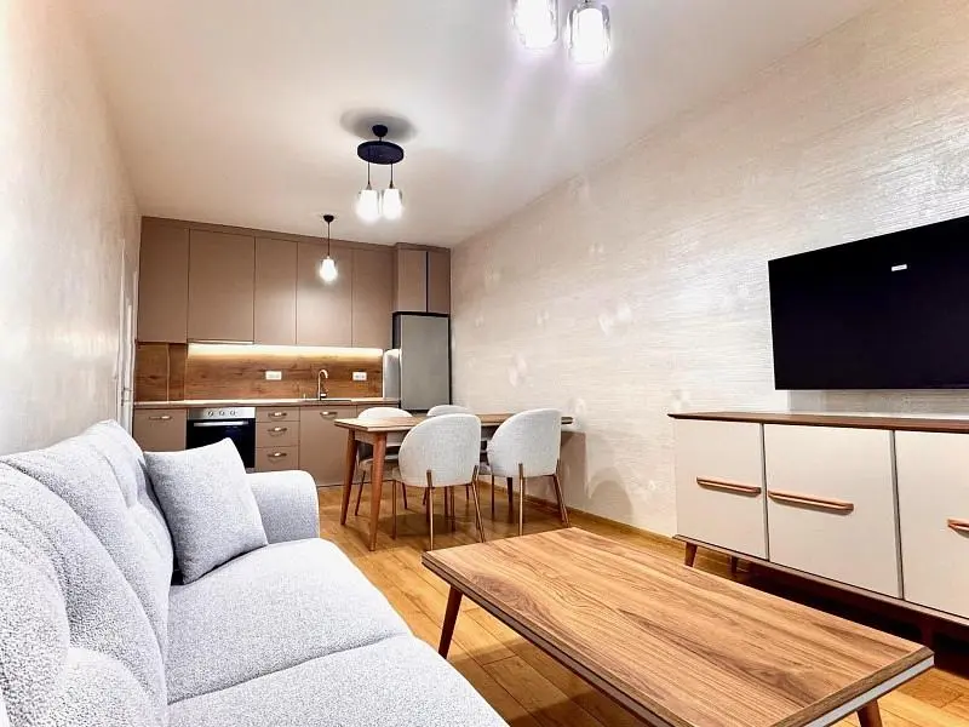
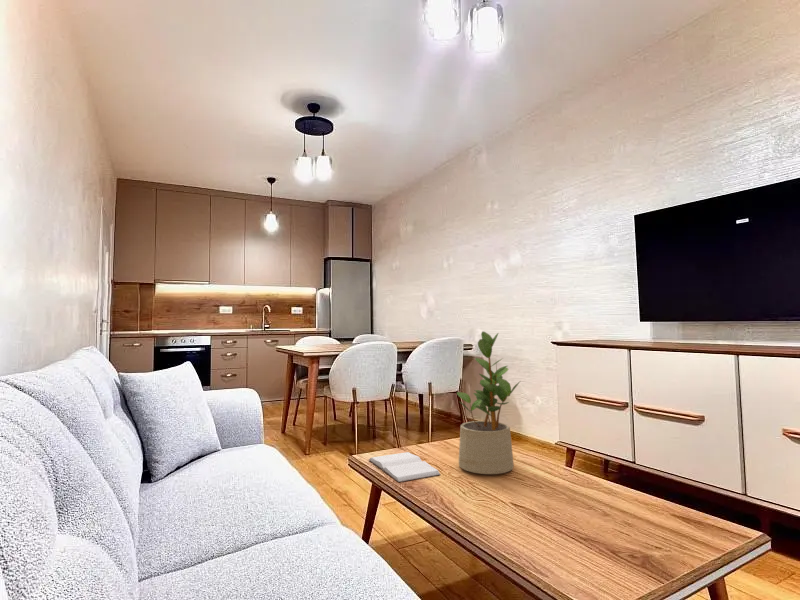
+ potted plant (485, 397)
+ book (402, 463)
